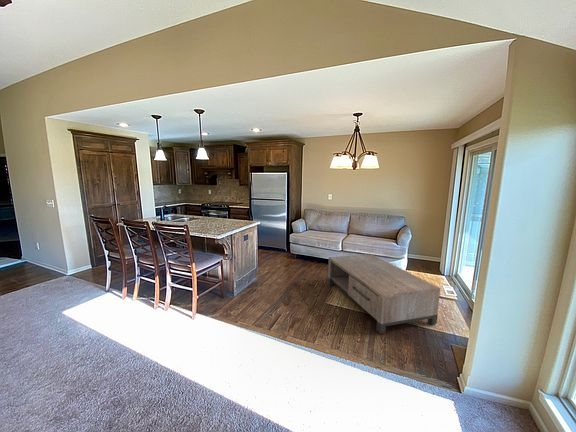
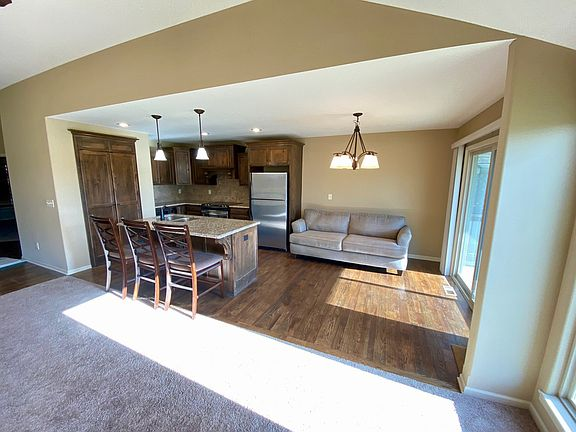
- coffee table (374, 285)
